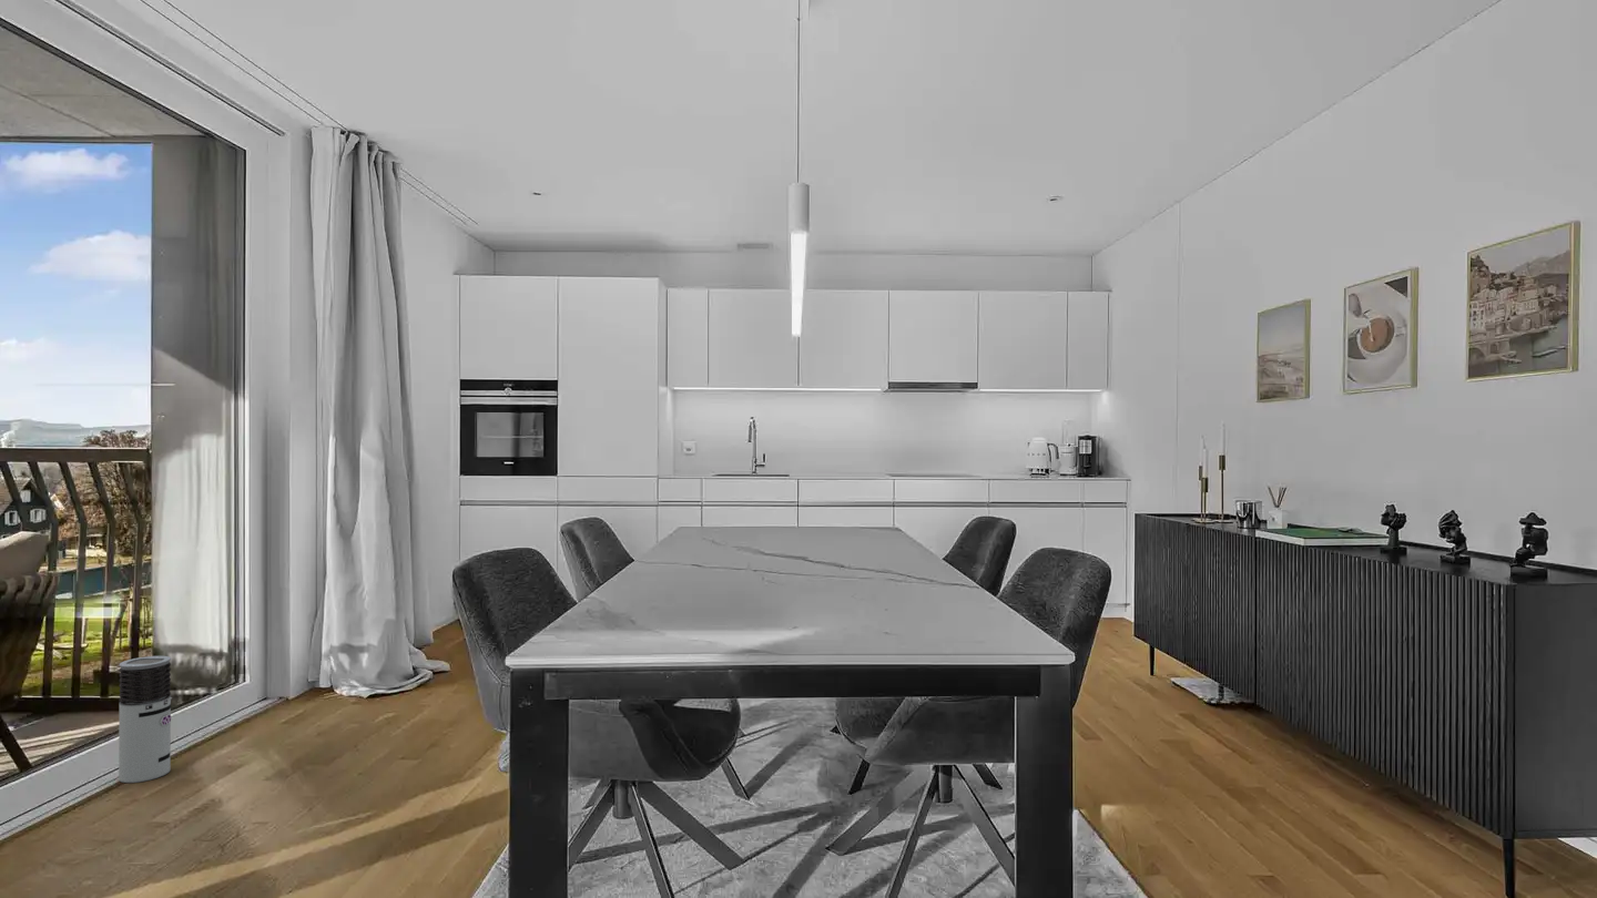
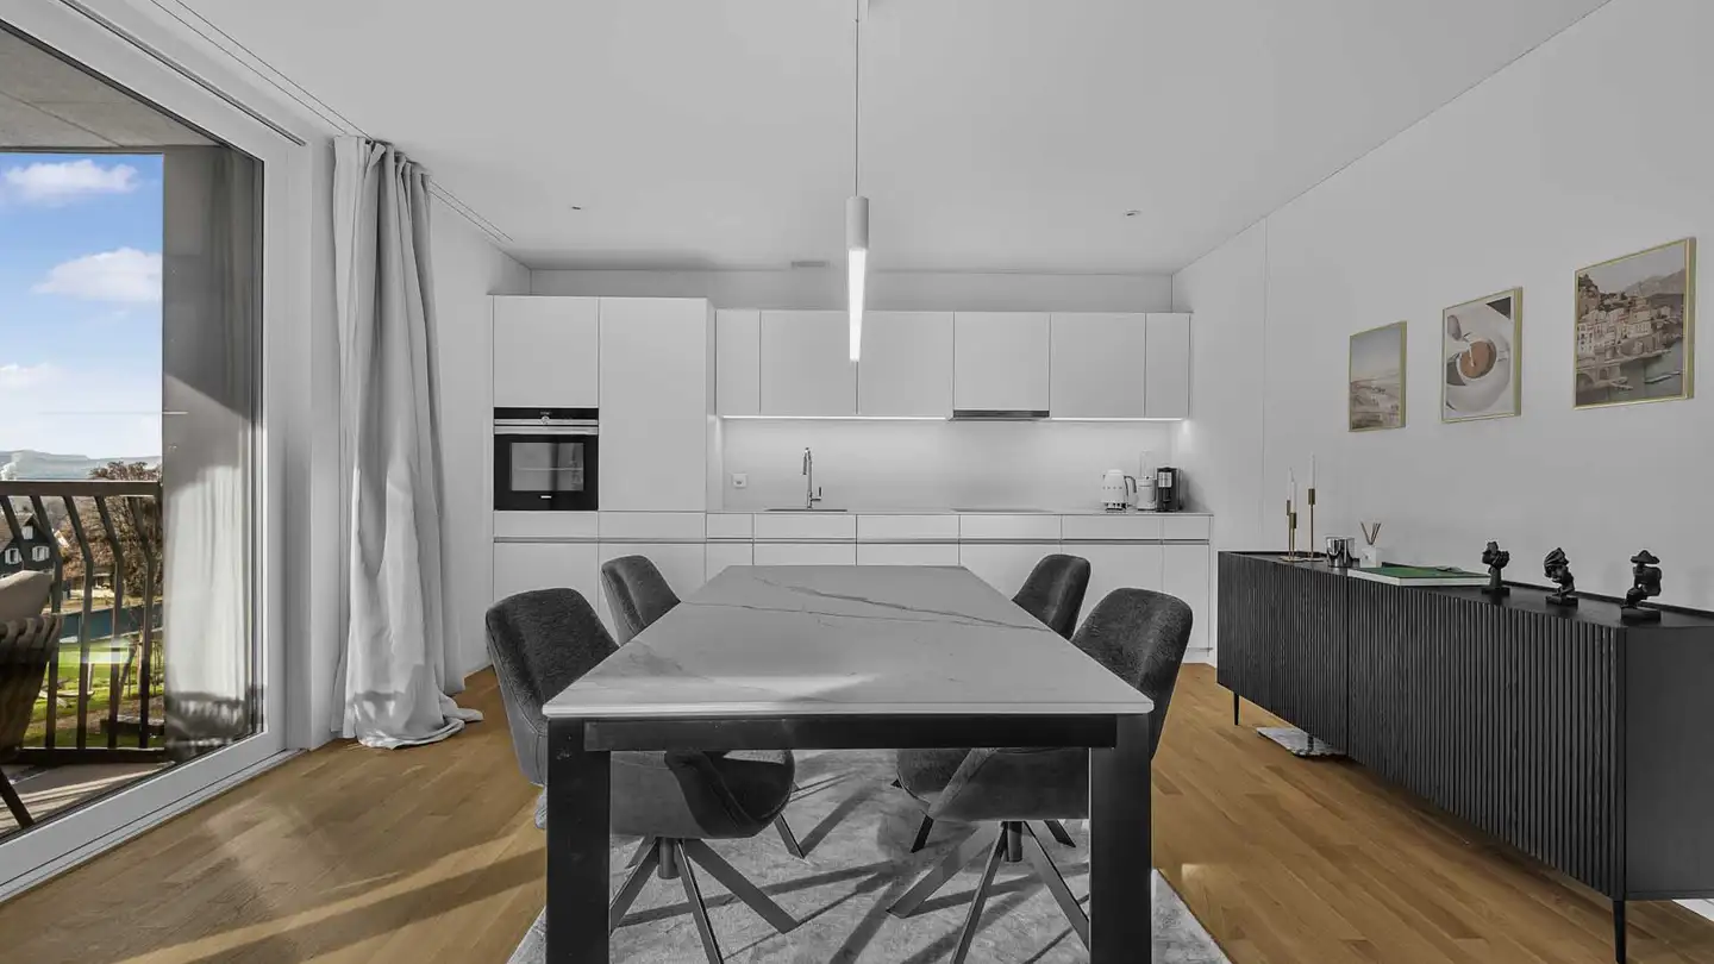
- air purifier (145, 717)
